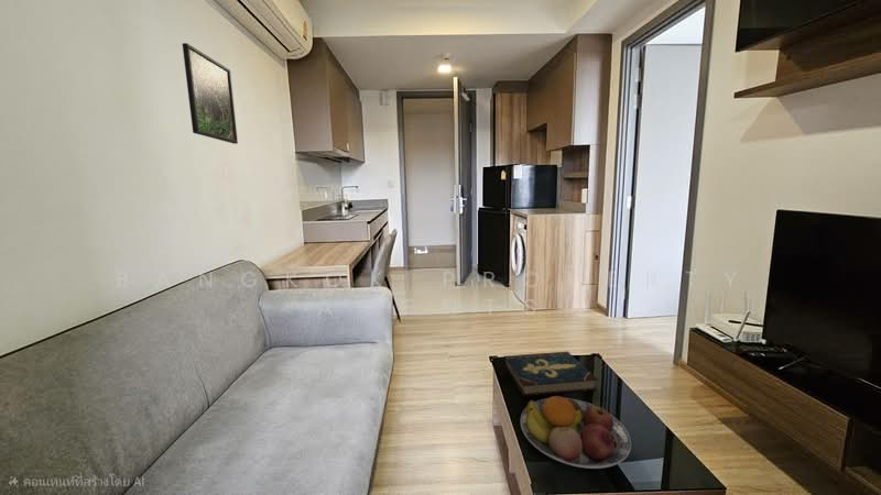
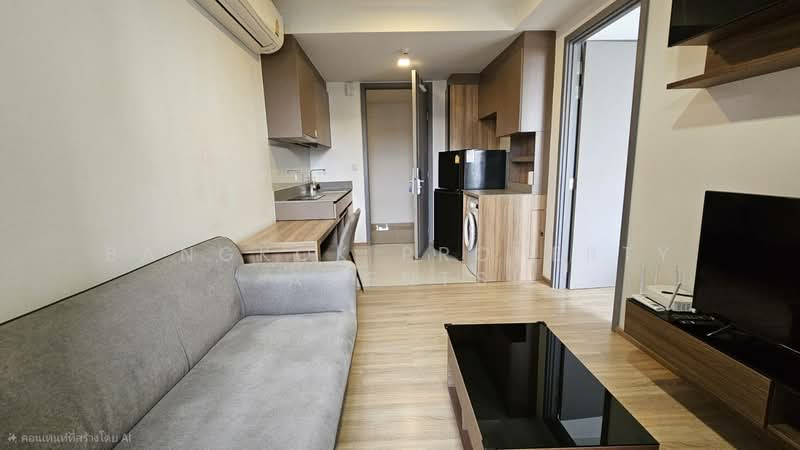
- fruit bowl (573, 424)
- book (546, 371)
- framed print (213, 99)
